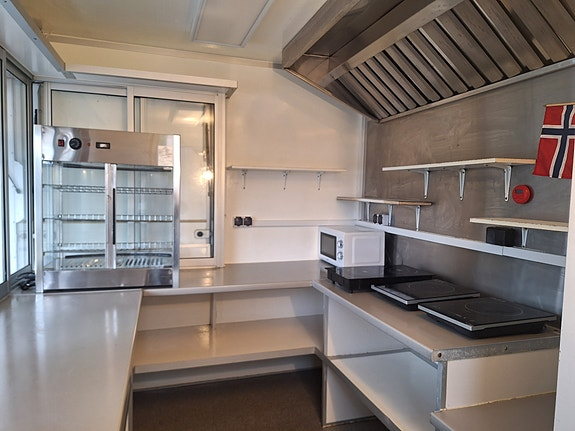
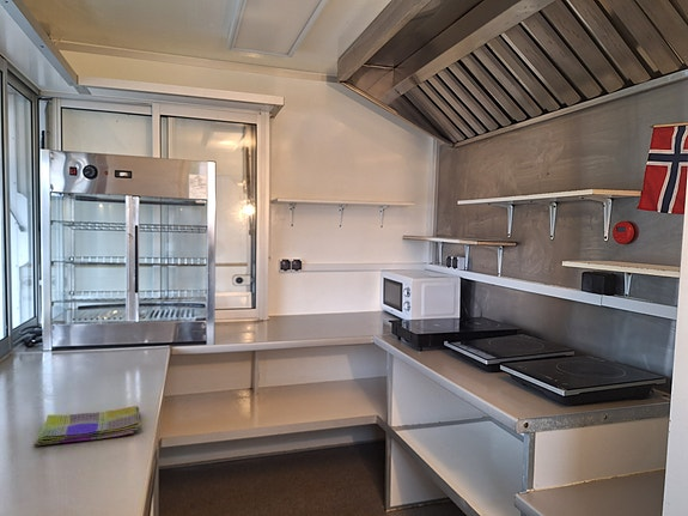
+ dish towel (92, 423)
